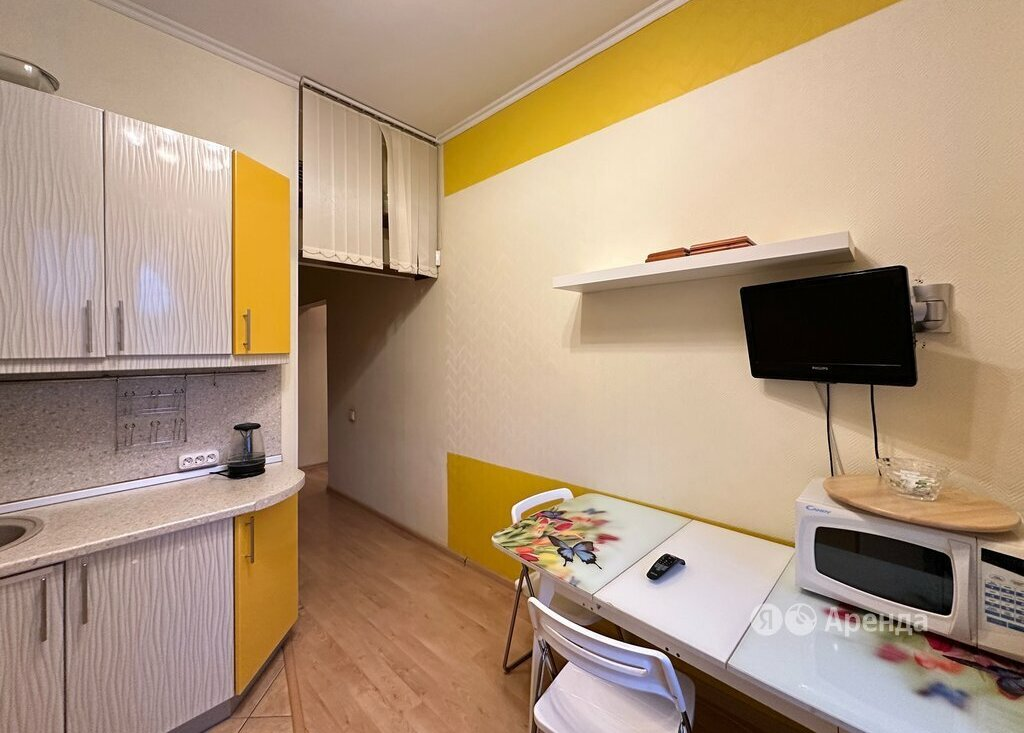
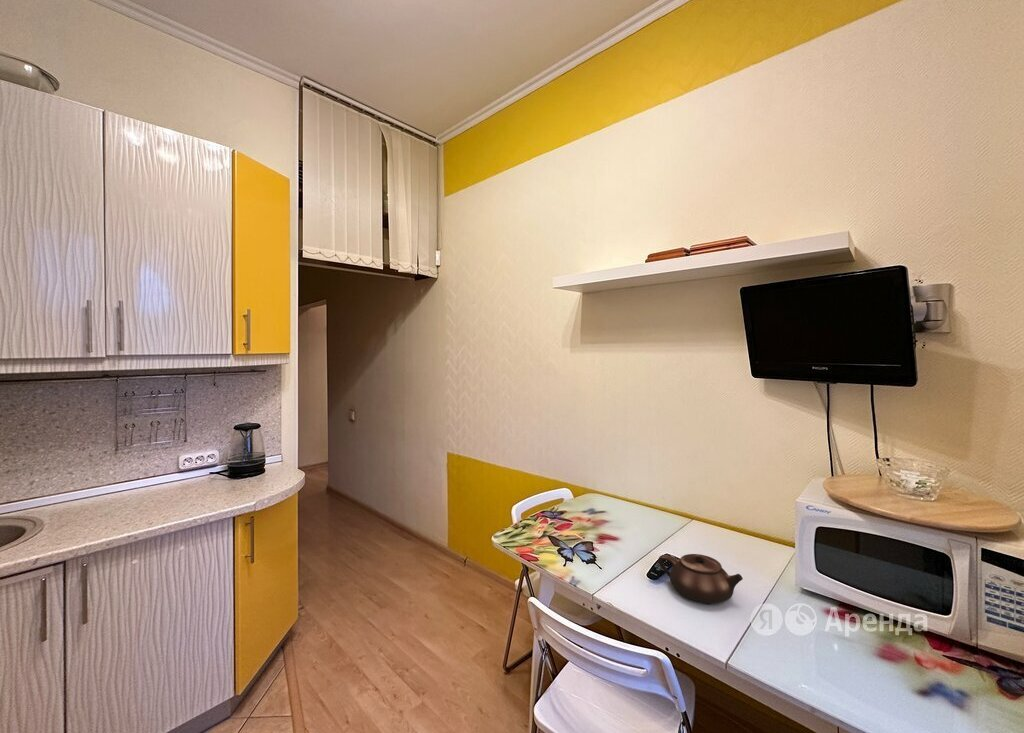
+ teapot (699, 572)
